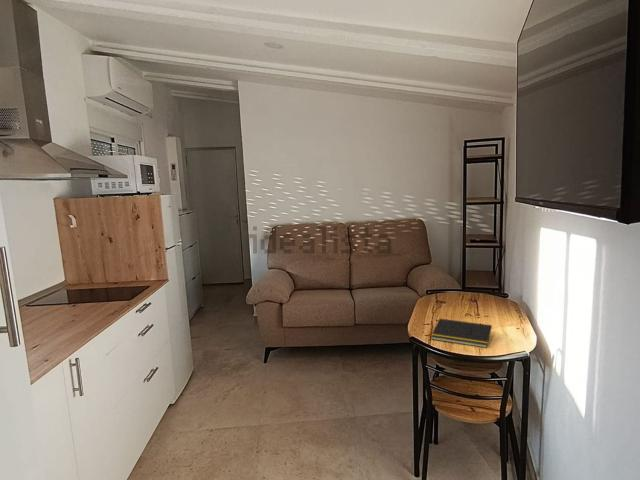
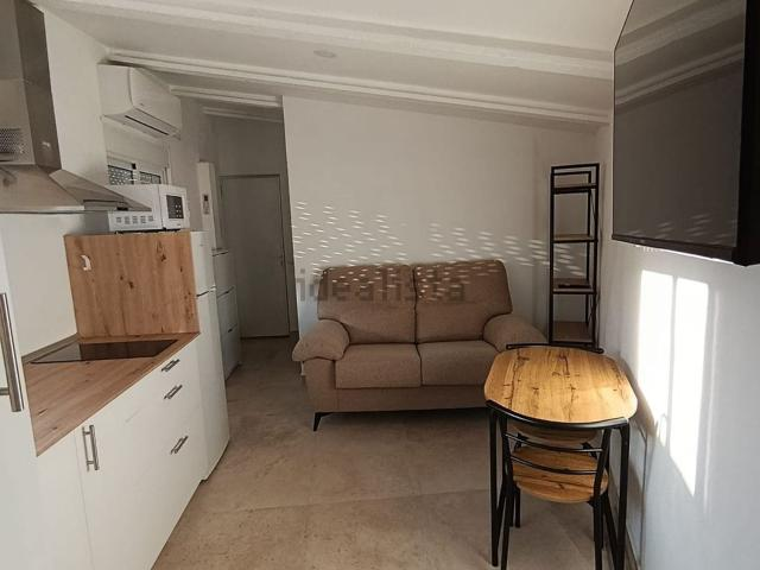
- notepad (461, 332)
